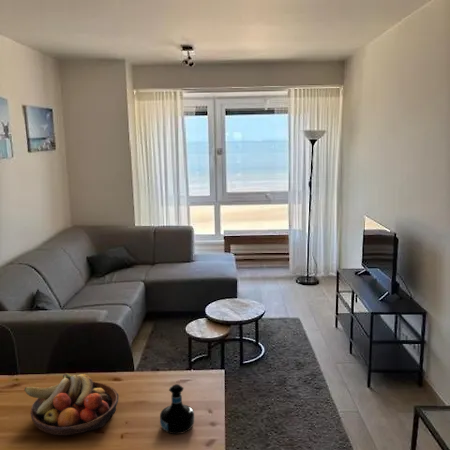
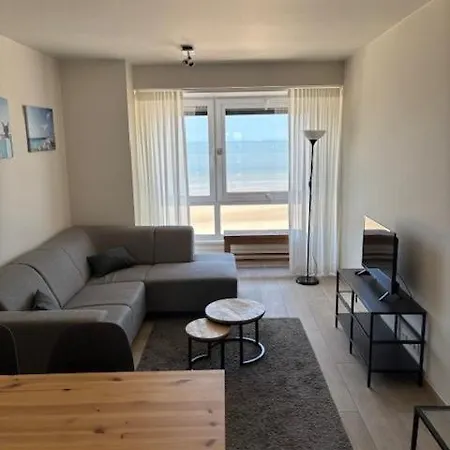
- fruit bowl (74, 399)
- tequila bottle (176, 405)
